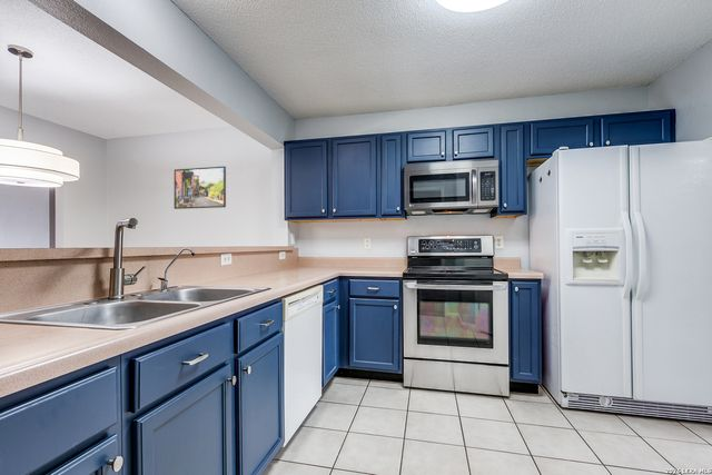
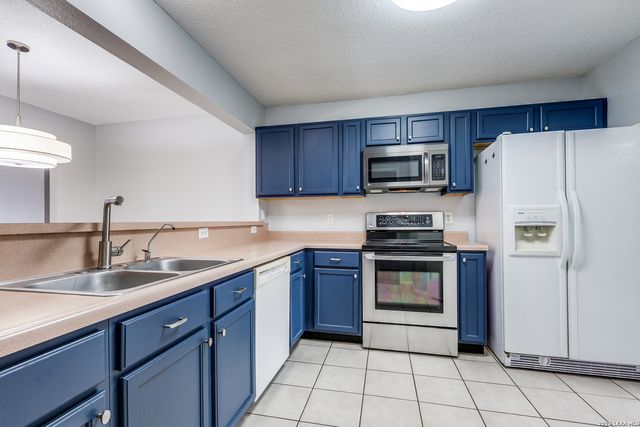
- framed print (199, 188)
